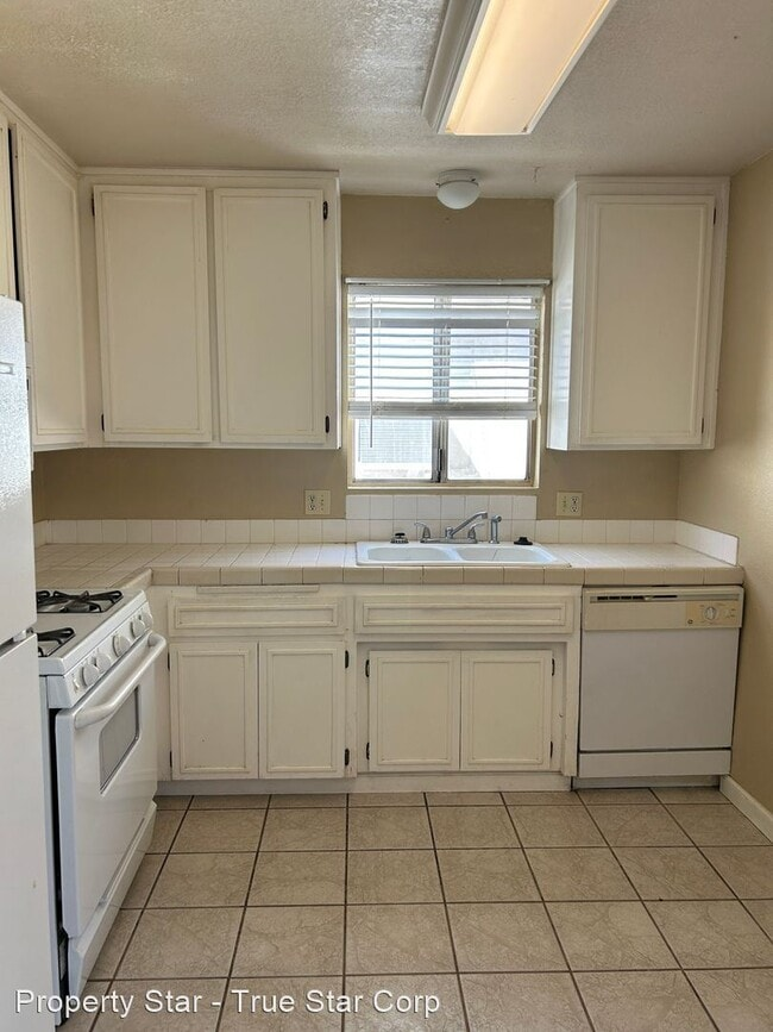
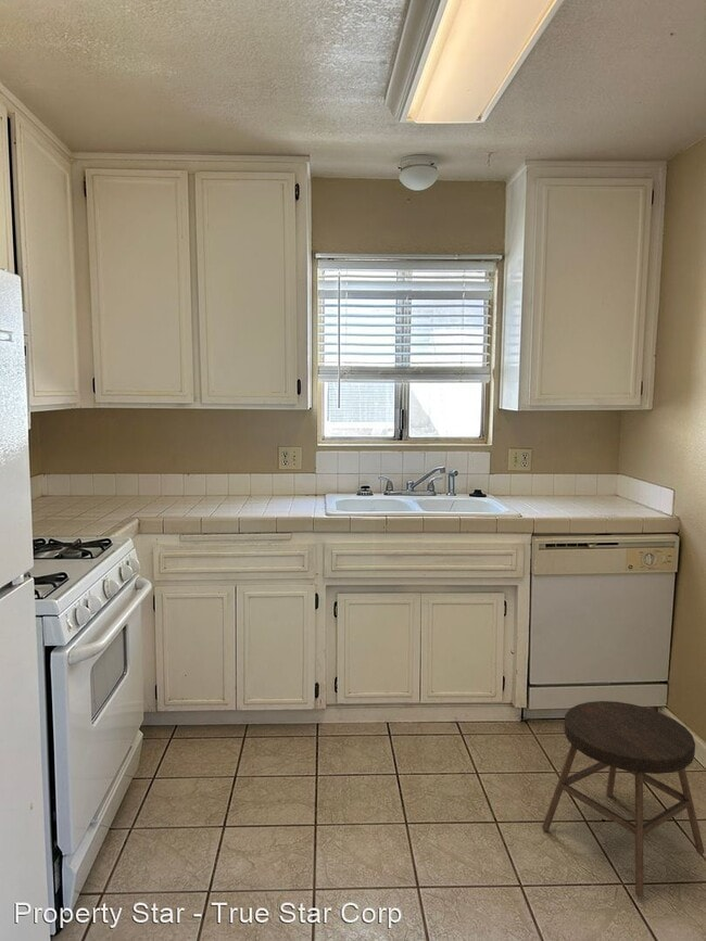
+ stool (614, 784)
